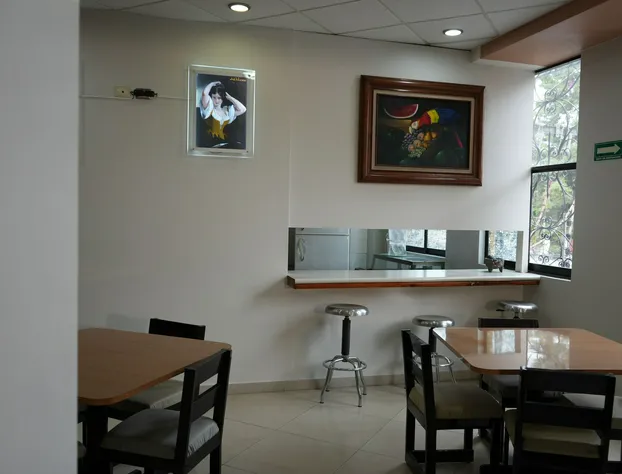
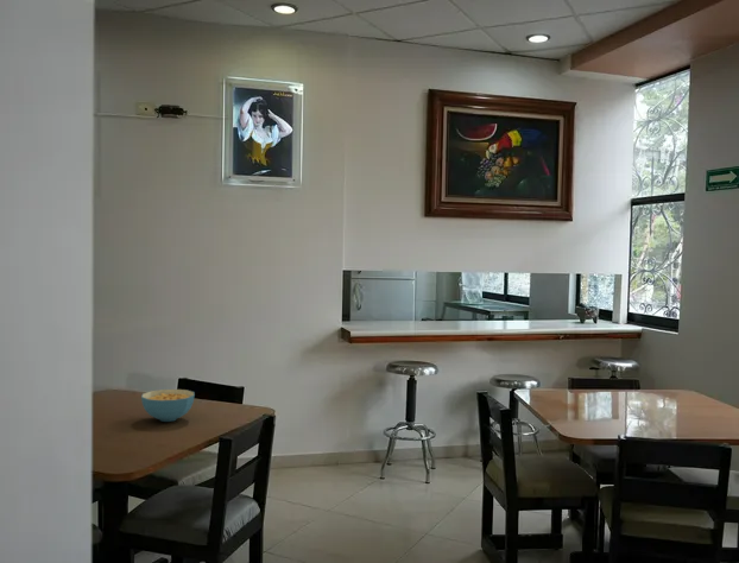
+ cereal bowl (168, 406)
